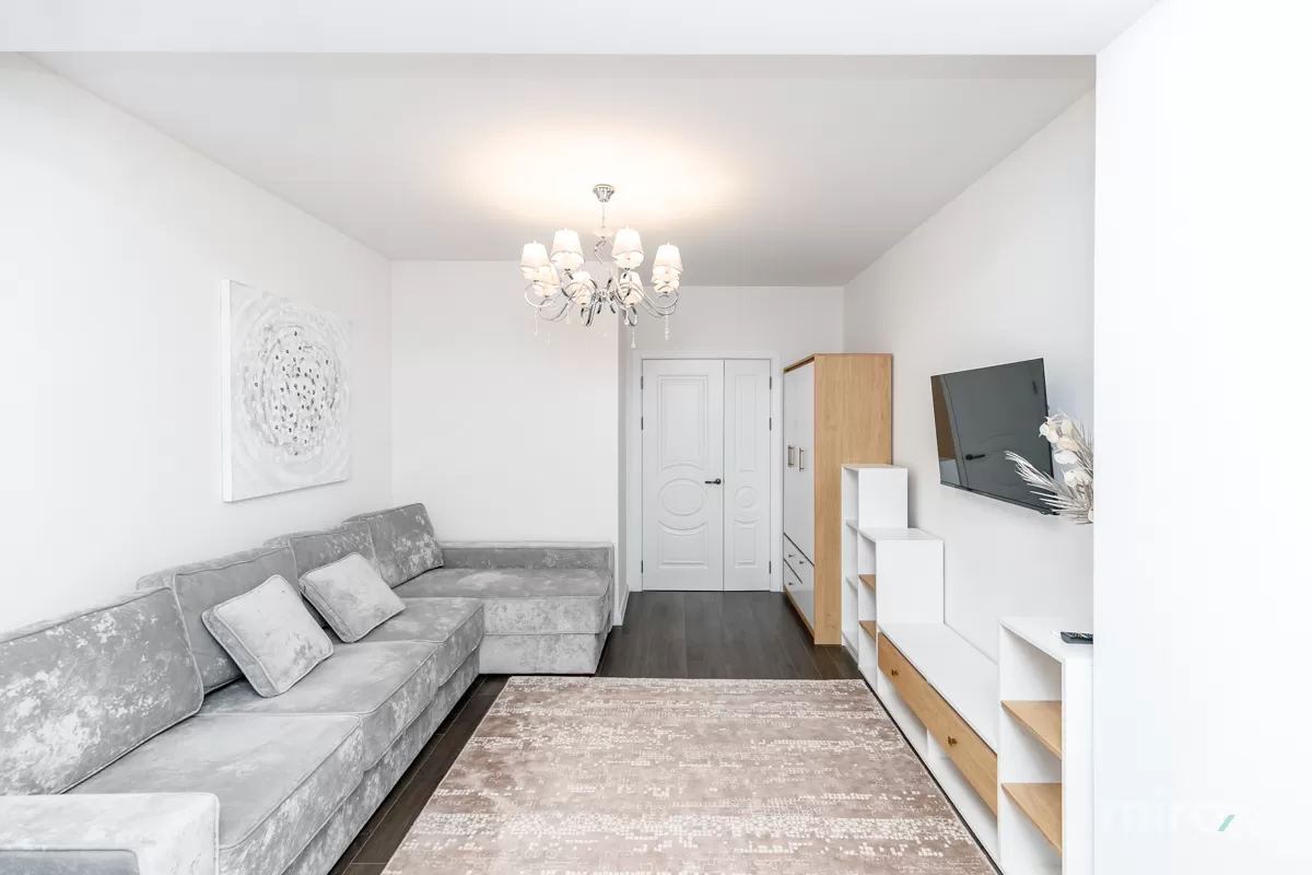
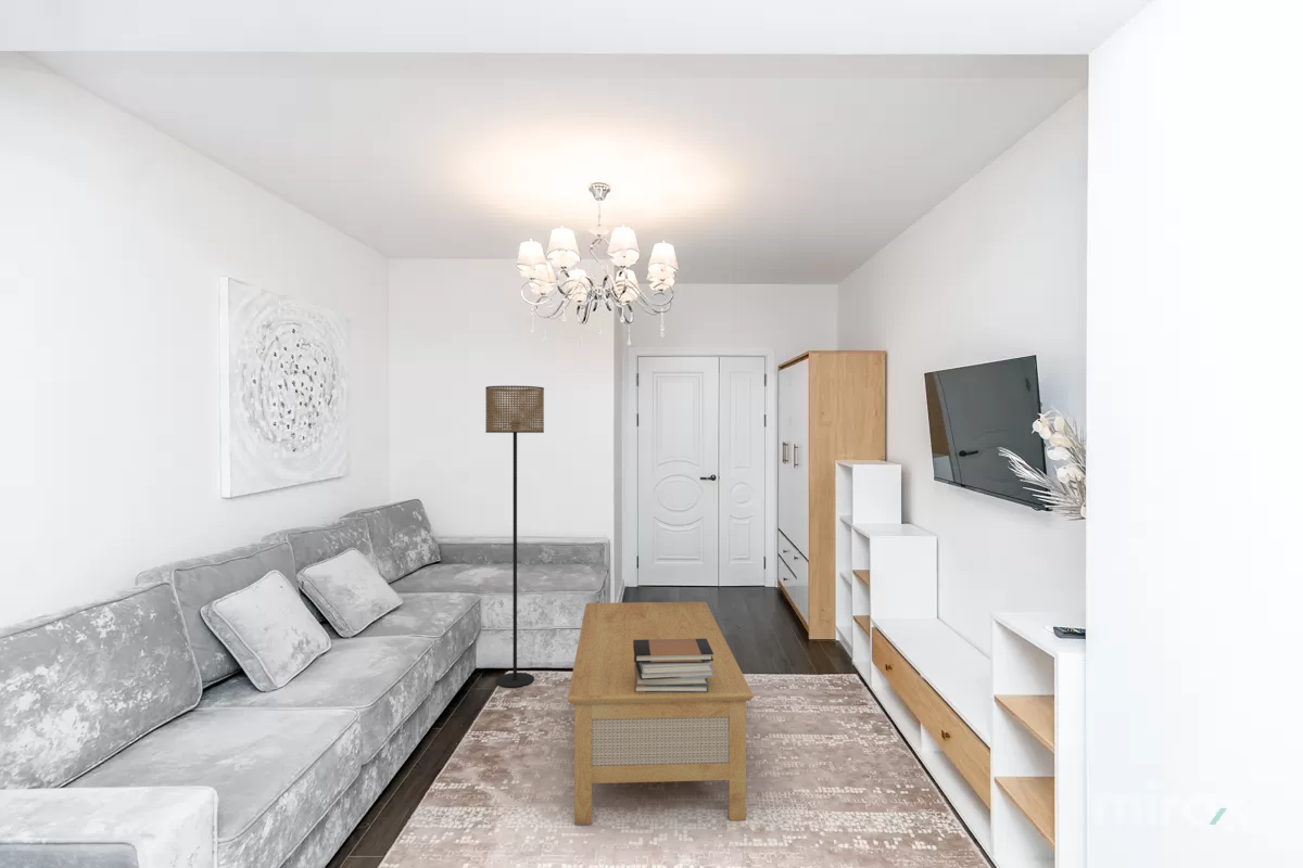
+ book stack (672, 664)
+ coffee table (652, 692)
+ floor lamp (515, 534)
